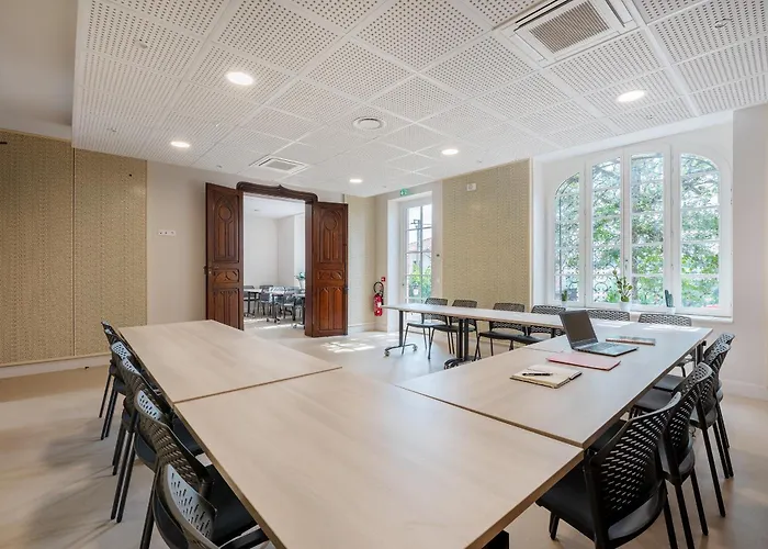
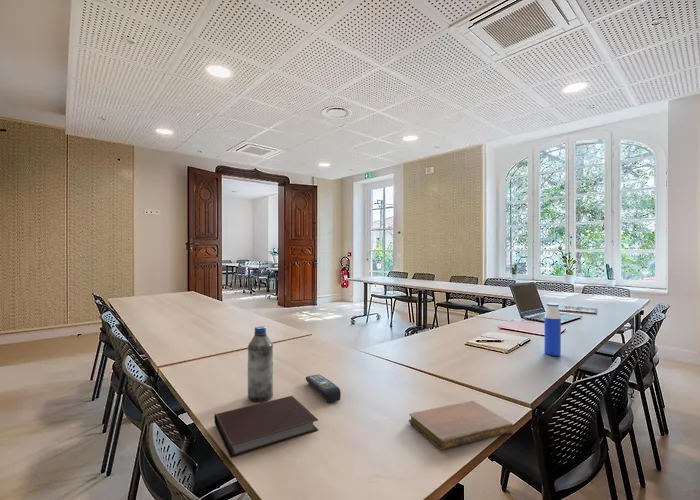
+ water bottle (260, 362)
+ notebook (459, 422)
+ notebook (265, 421)
+ water bottle (552, 328)
+ remote control (322, 385)
